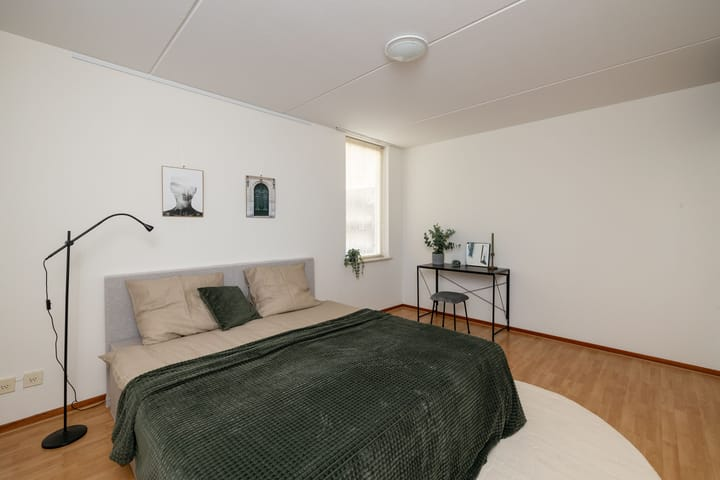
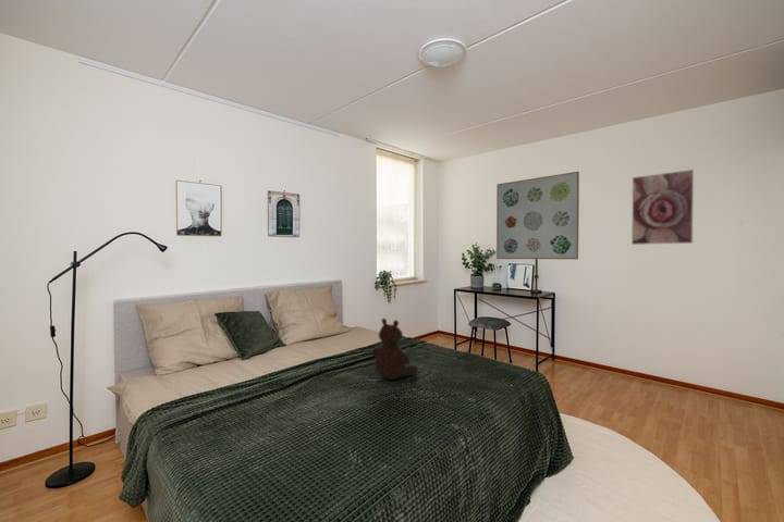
+ wall art (534, 219)
+ teddy bear (395, 347)
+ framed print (661, 209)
